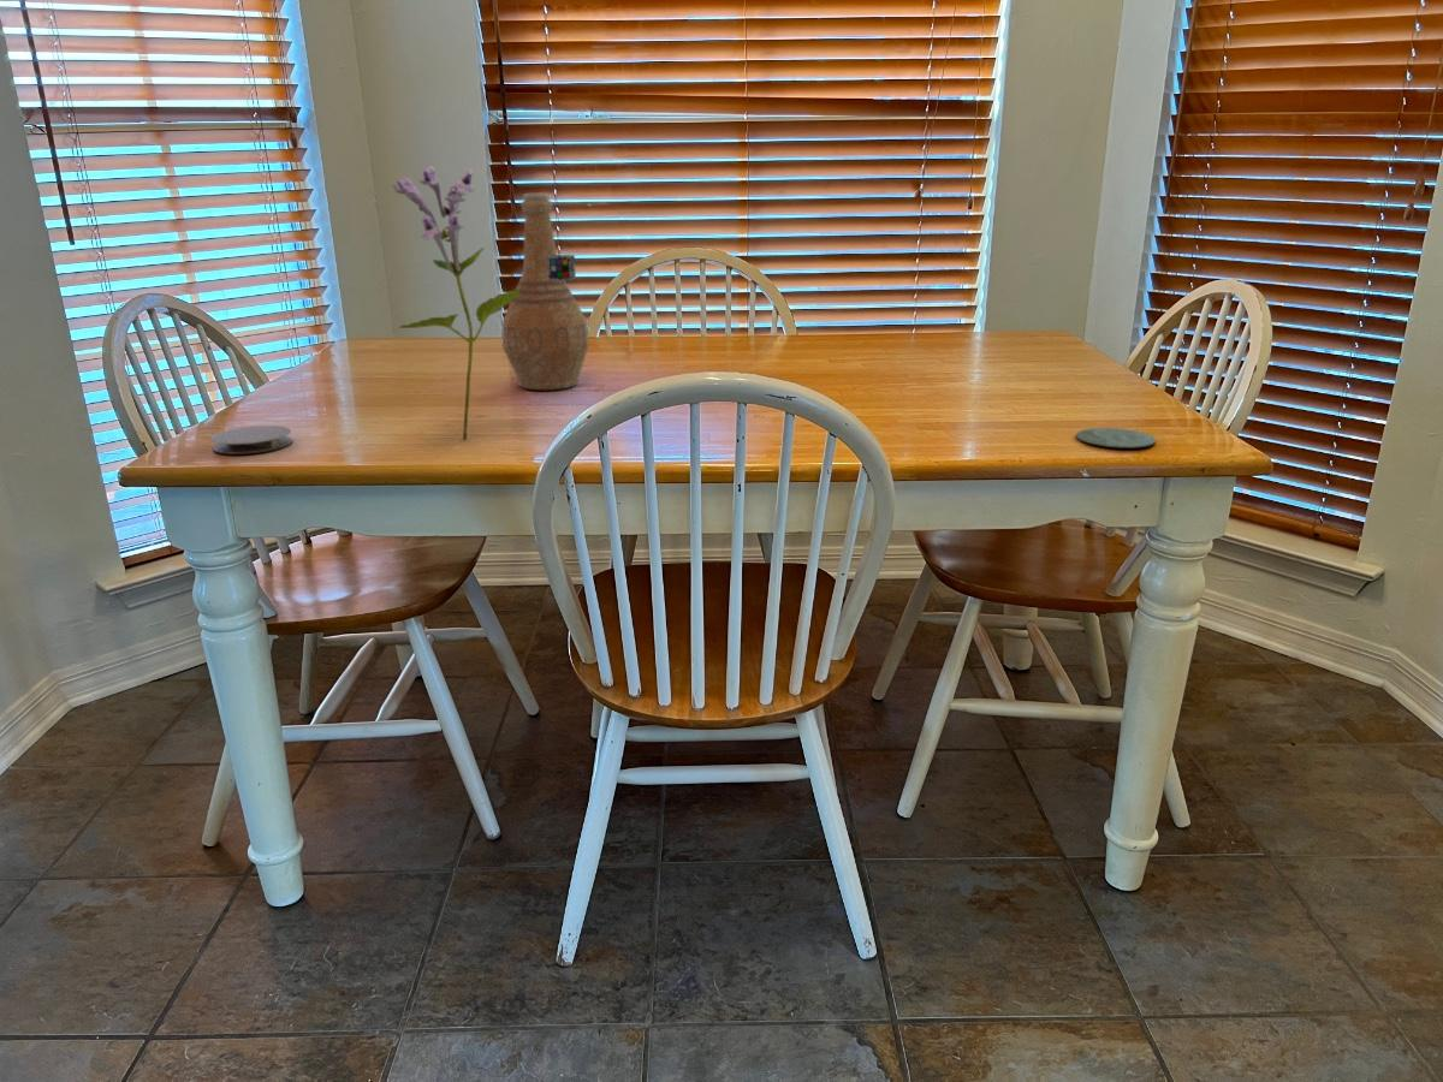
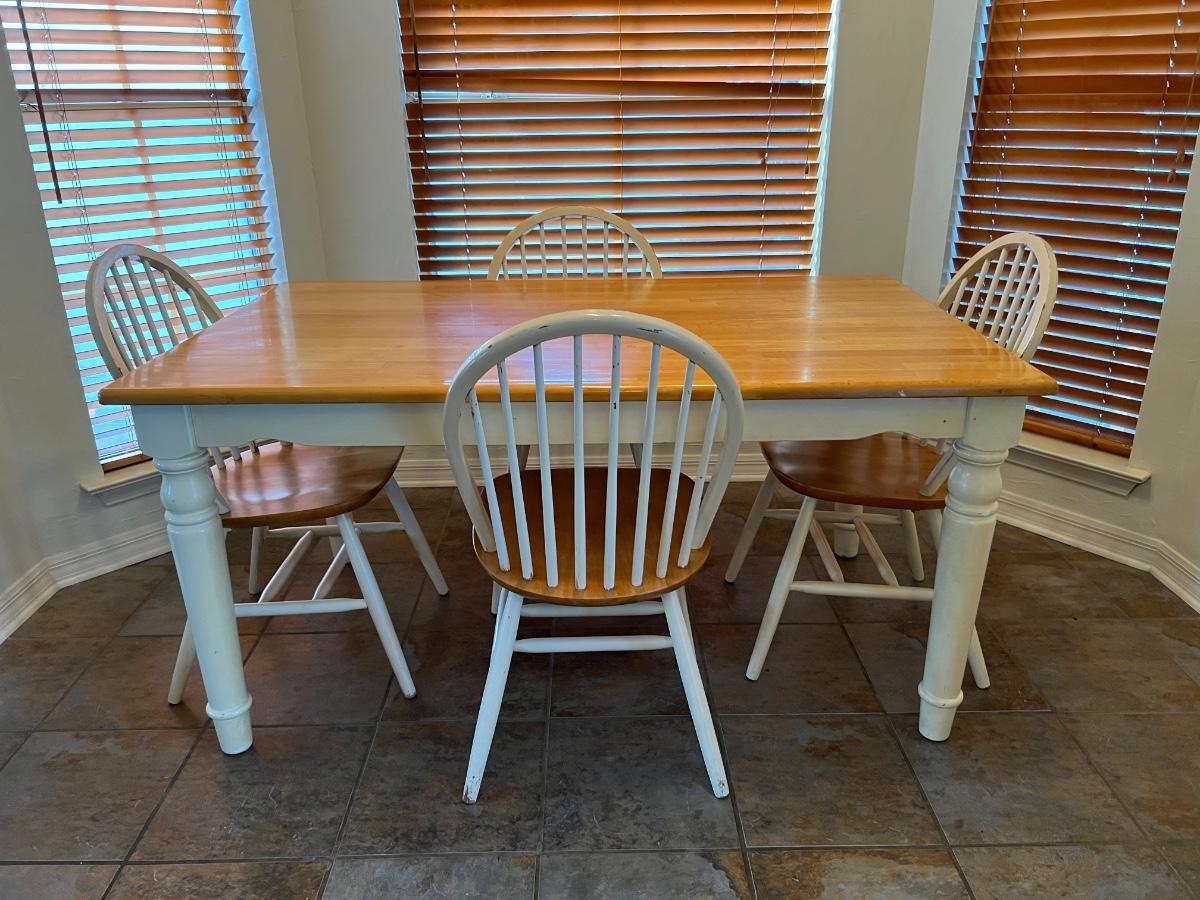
- vase (542, 291)
- flower (492, 310)
- coaster (251, 439)
- coaster (1115, 436)
